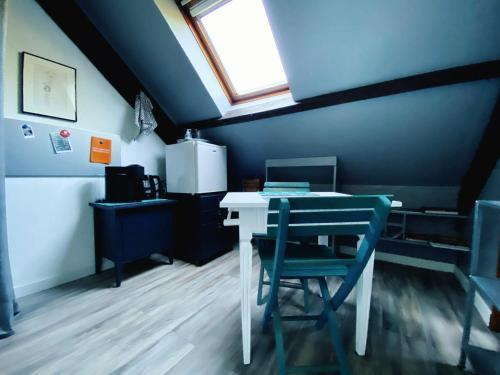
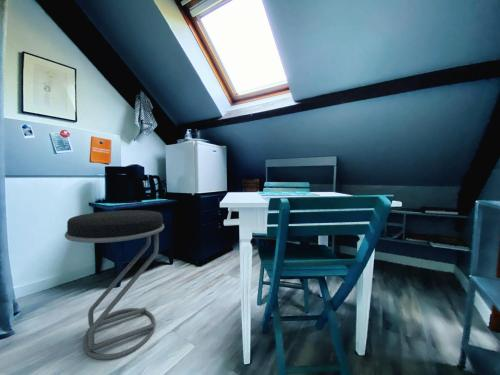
+ stool (119, 274)
